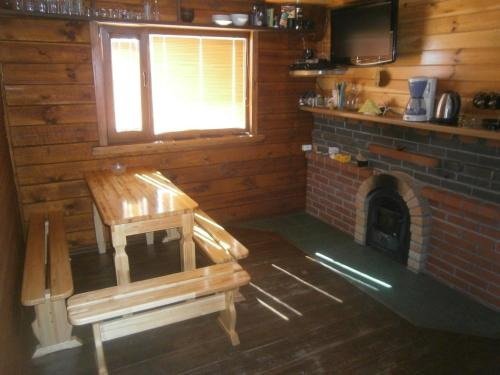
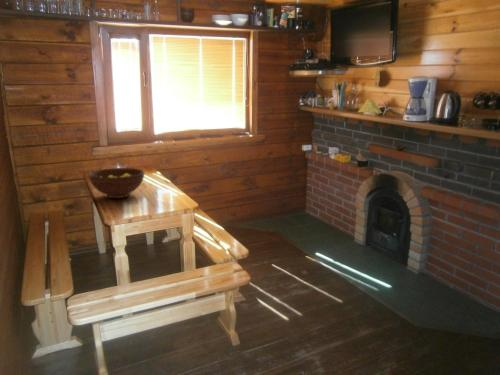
+ fruit bowl (117, 184)
